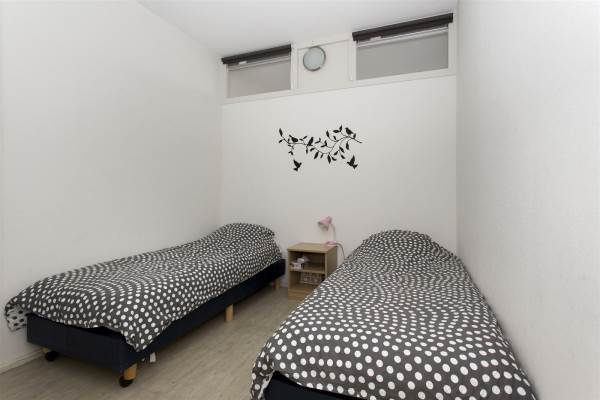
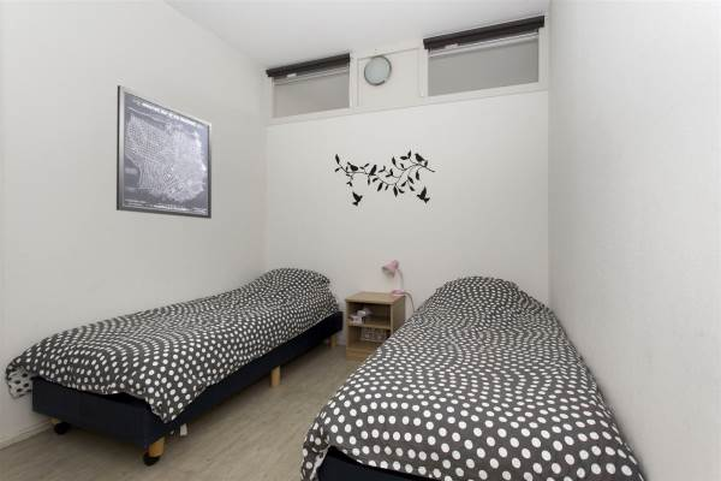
+ wall art (169, 160)
